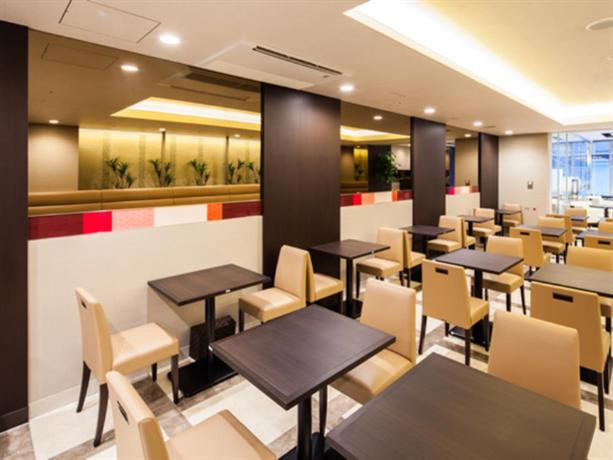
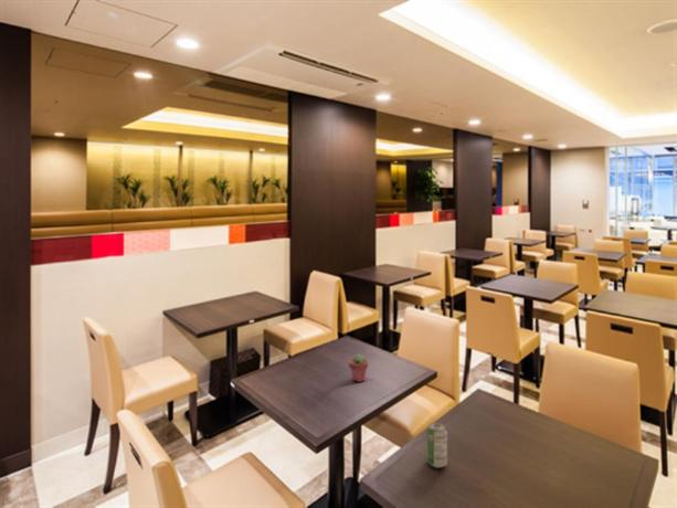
+ beverage can (436, 444)
+ potted succulent (358, 367)
